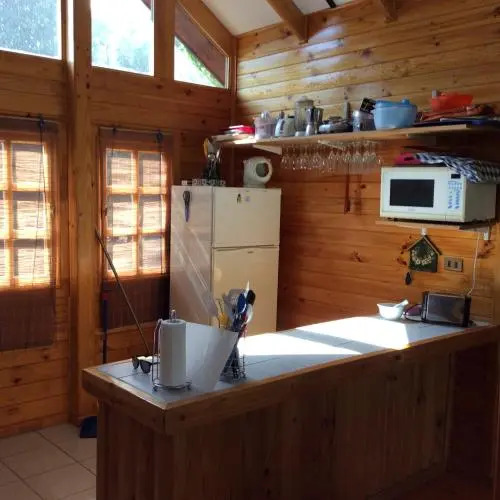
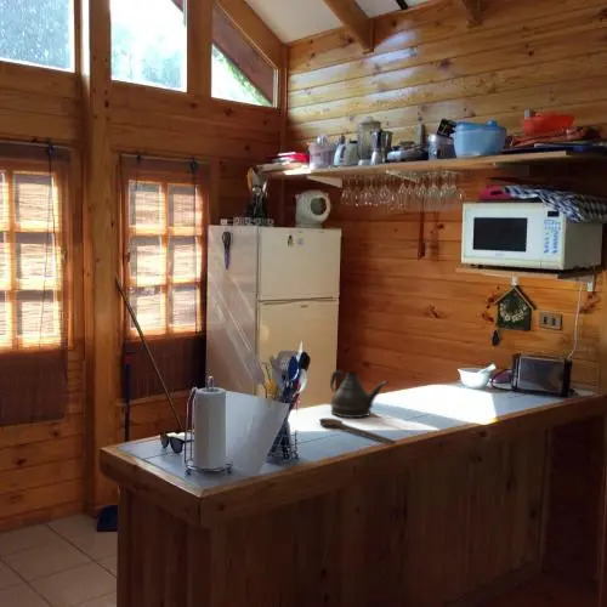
+ teapot (357, 393)
+ wooden spoon (356, 430)
